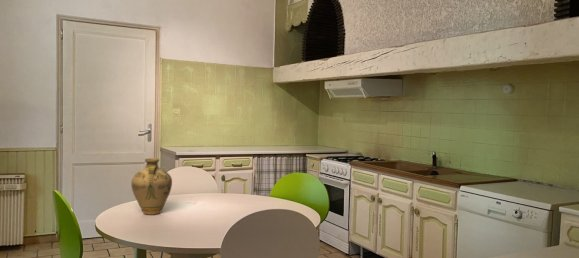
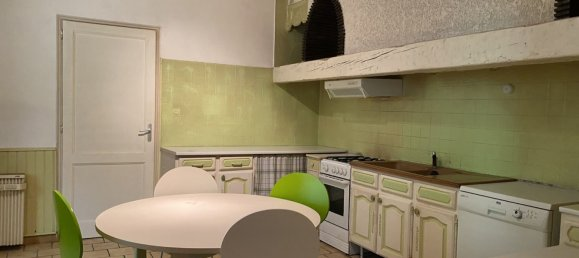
- jug (151, 186)
